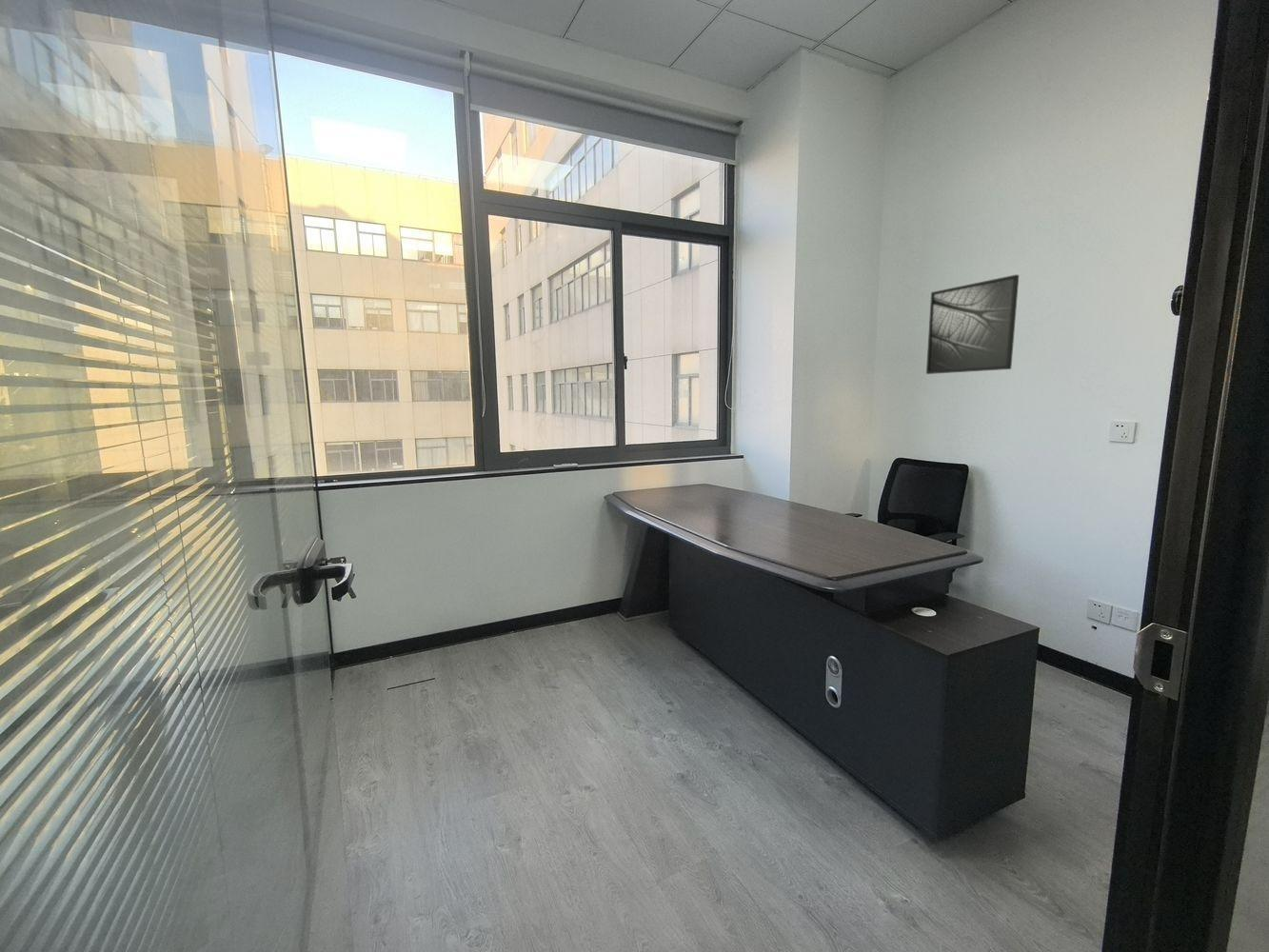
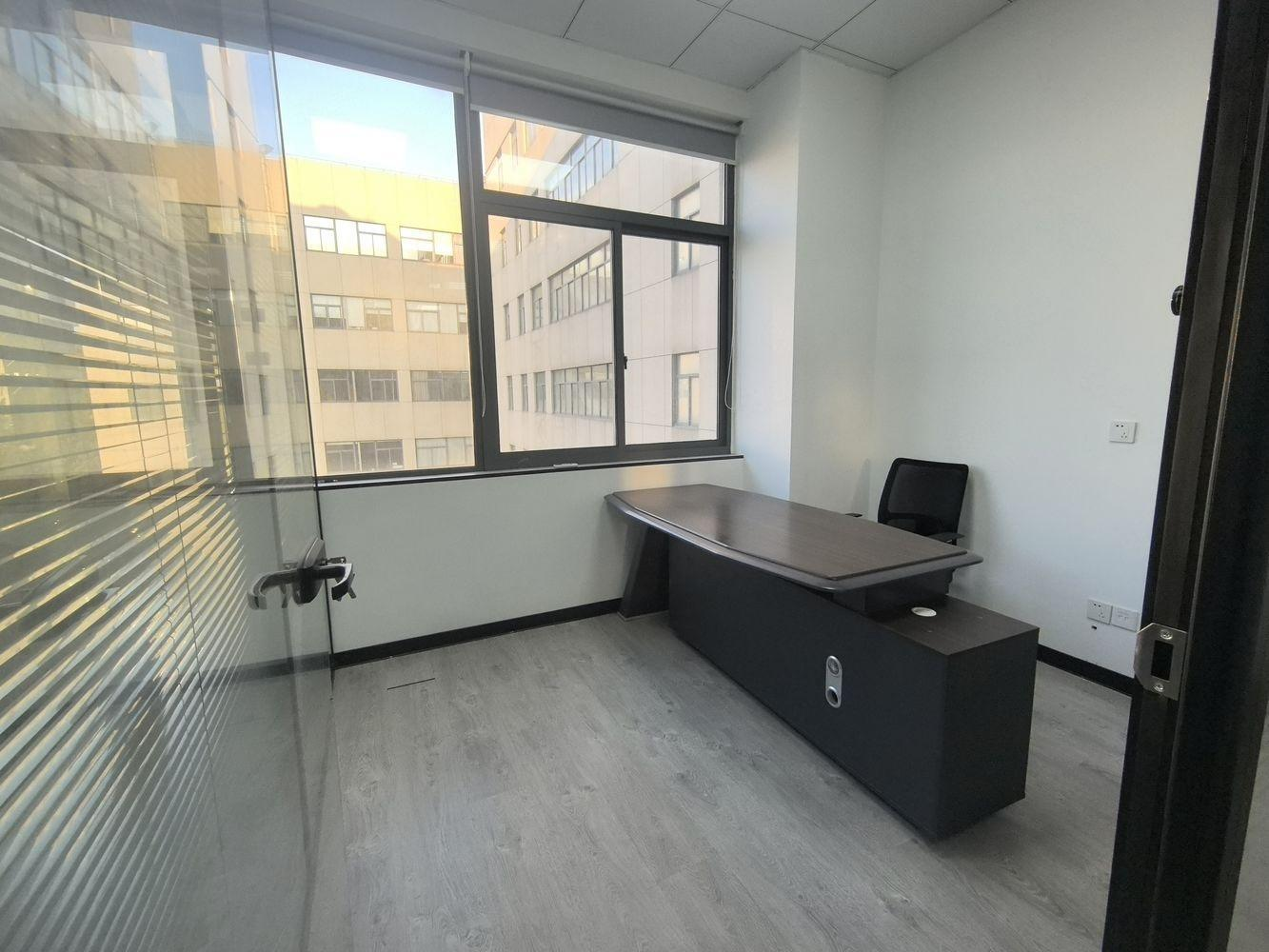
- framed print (968, 327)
